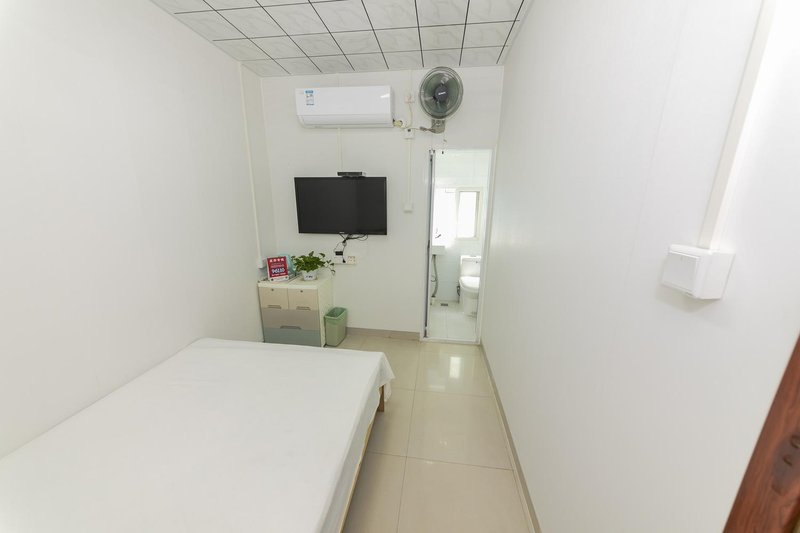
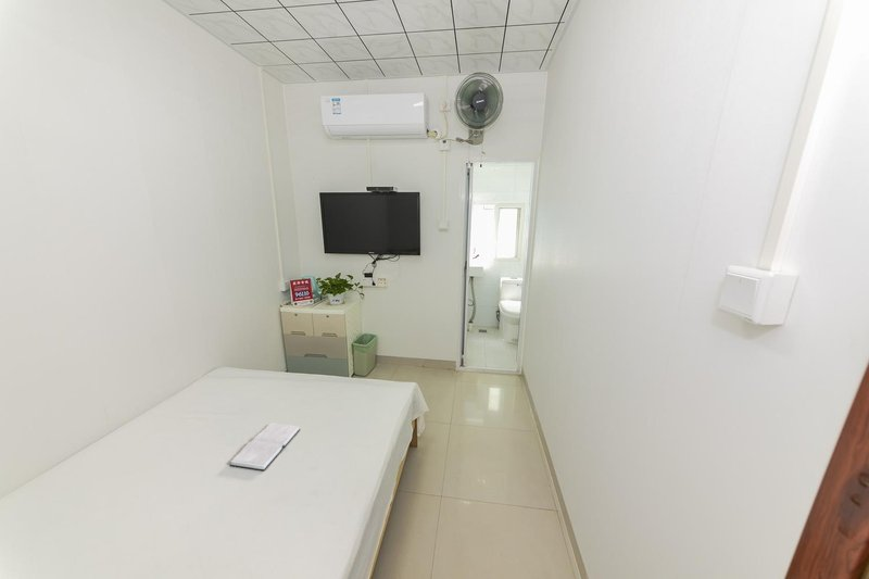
+ hardback book (267, 443)
